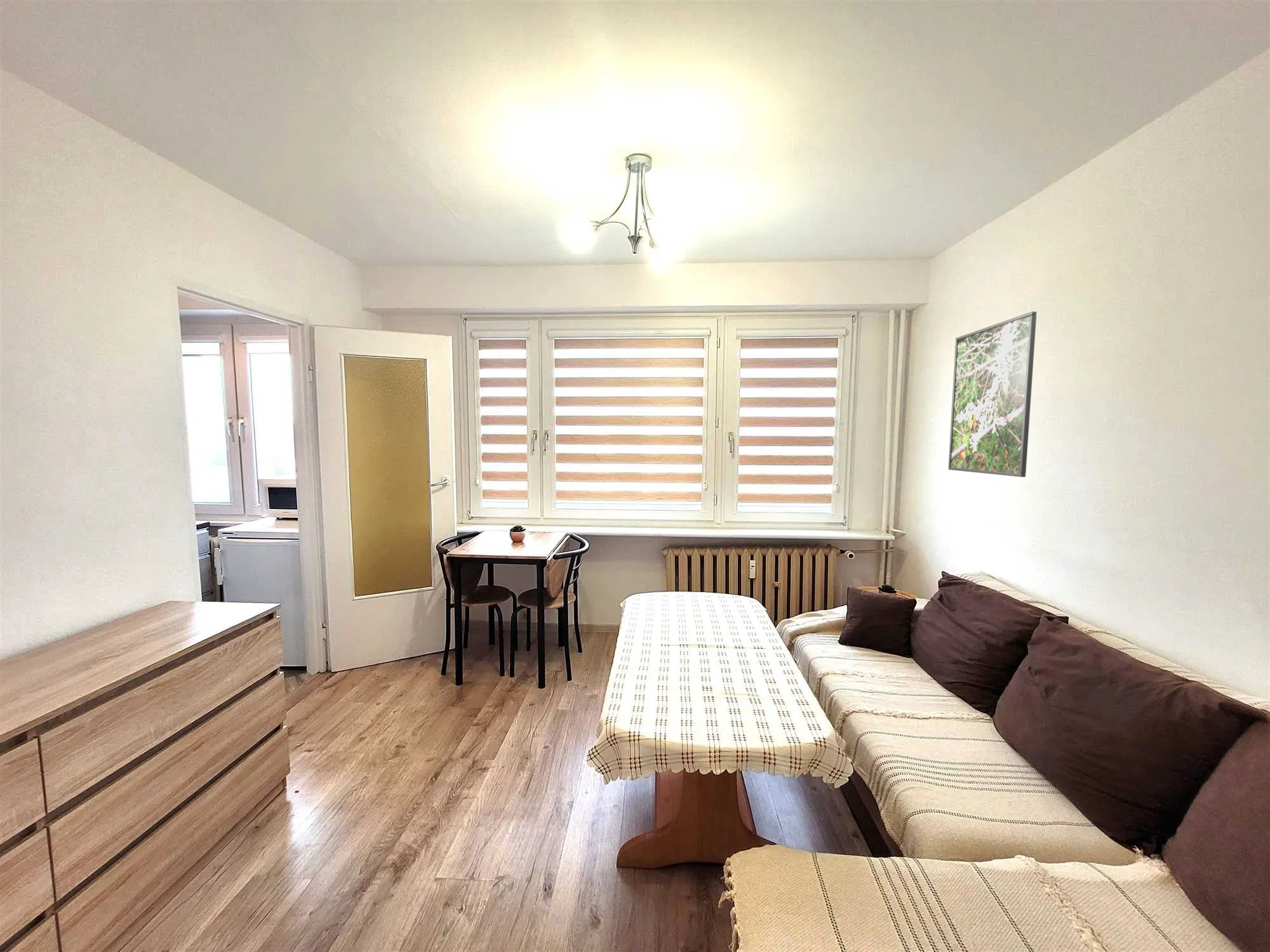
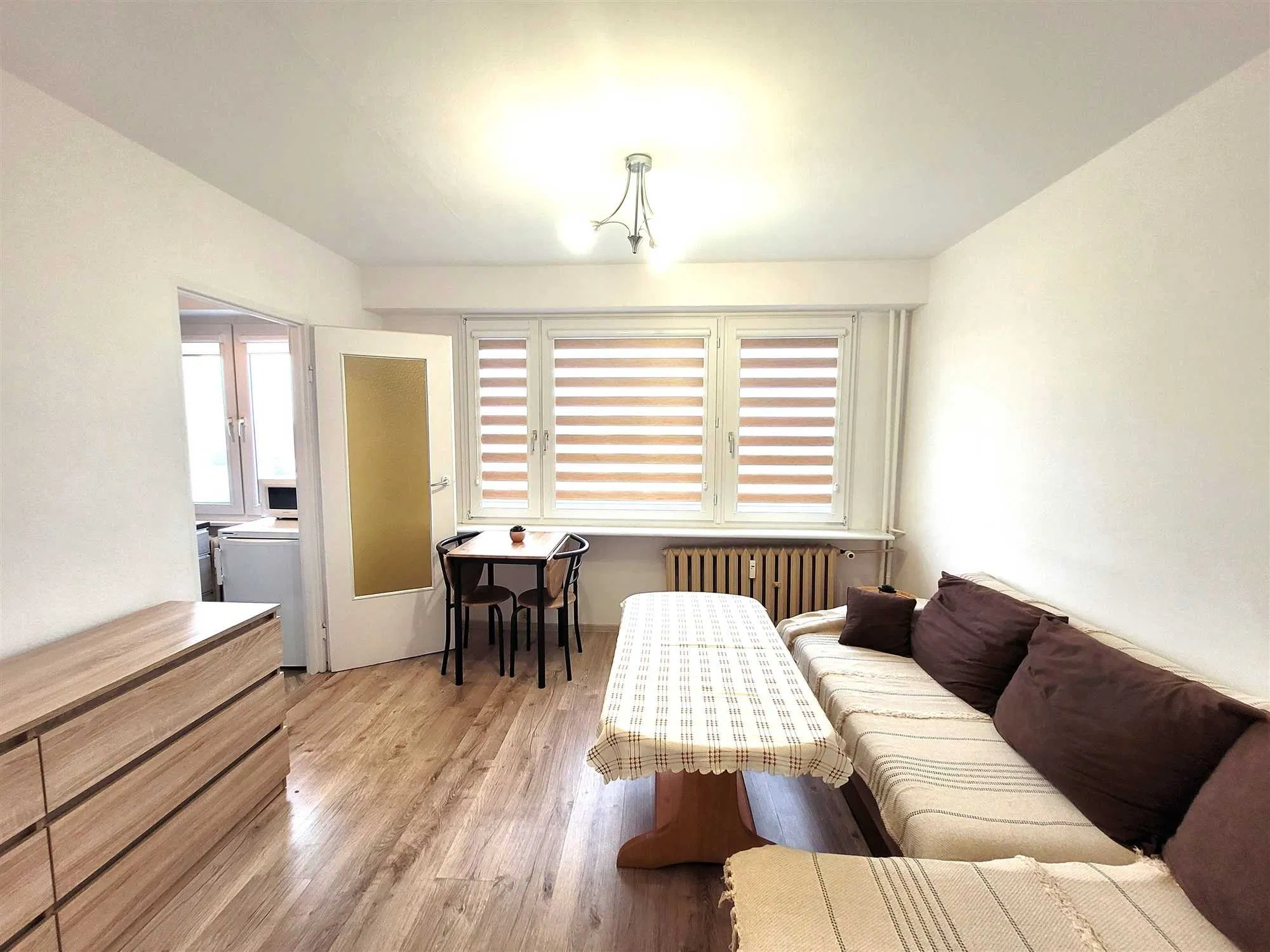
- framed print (987, 400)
